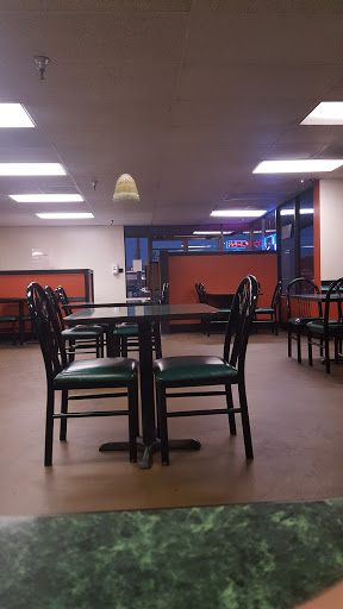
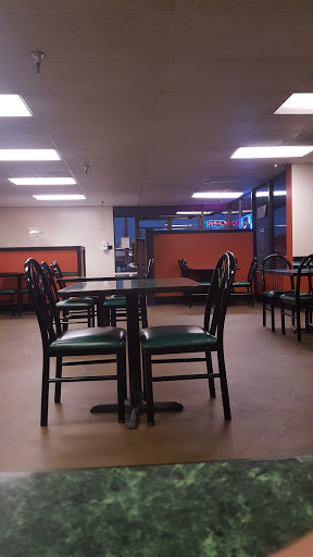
- lamp shade (125, 188)
